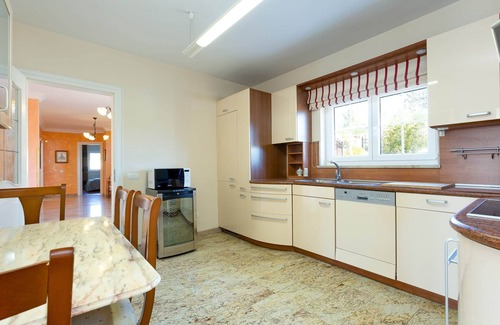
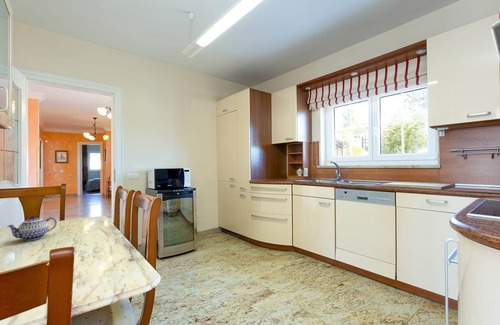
+ teapot (33, 227)
